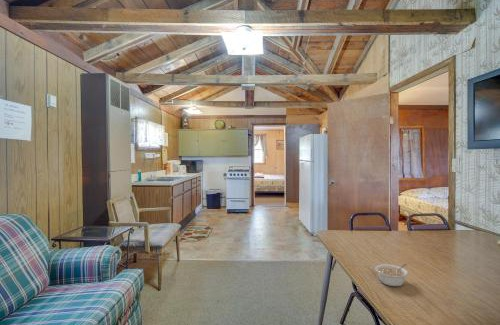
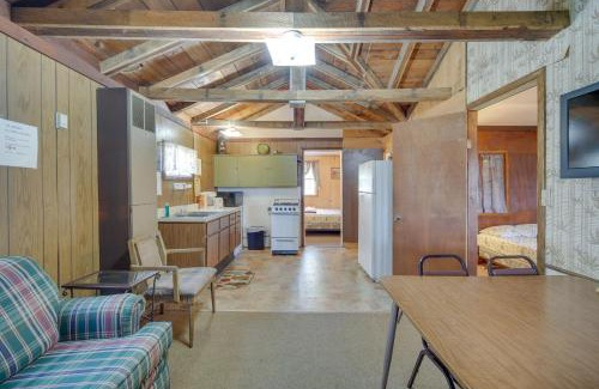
- legume (391, 274)
